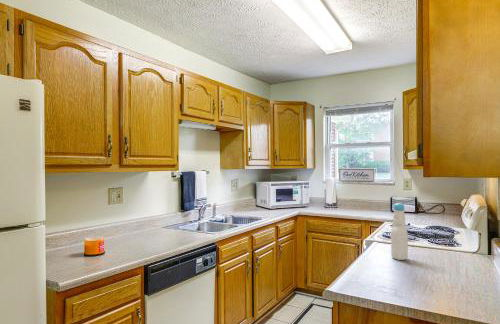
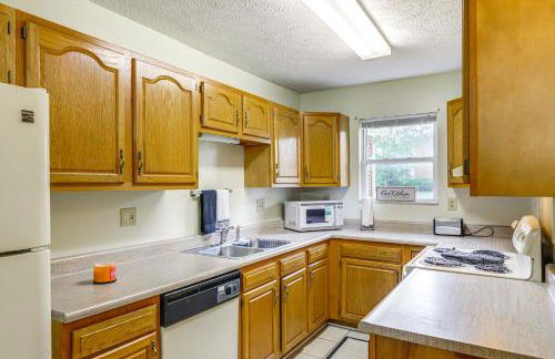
- bottle (399, 230)
